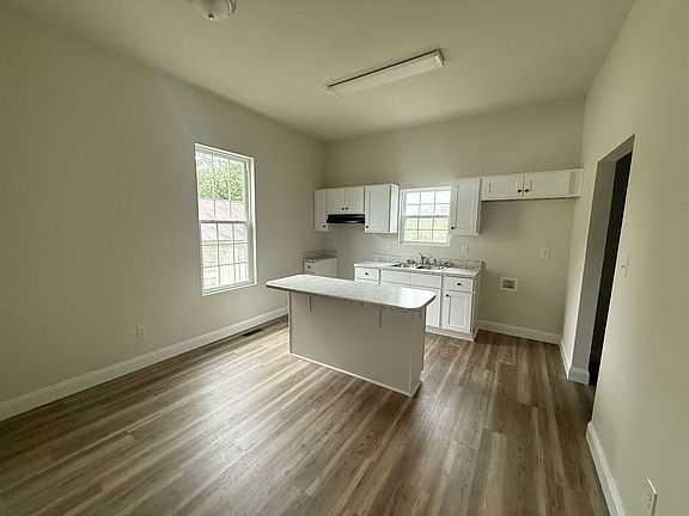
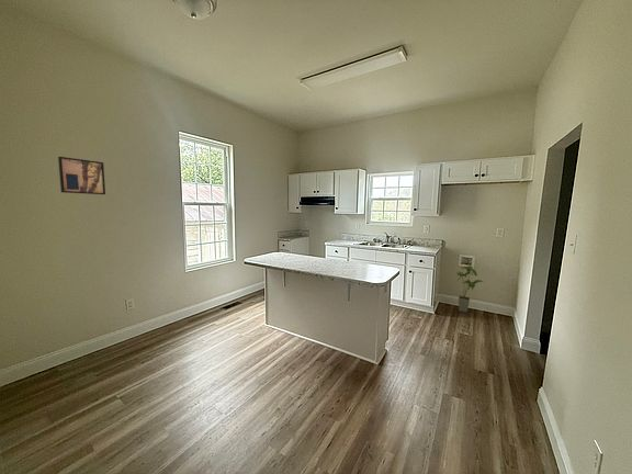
+ house plant (469, 289)
+ wall art (82, 177)
